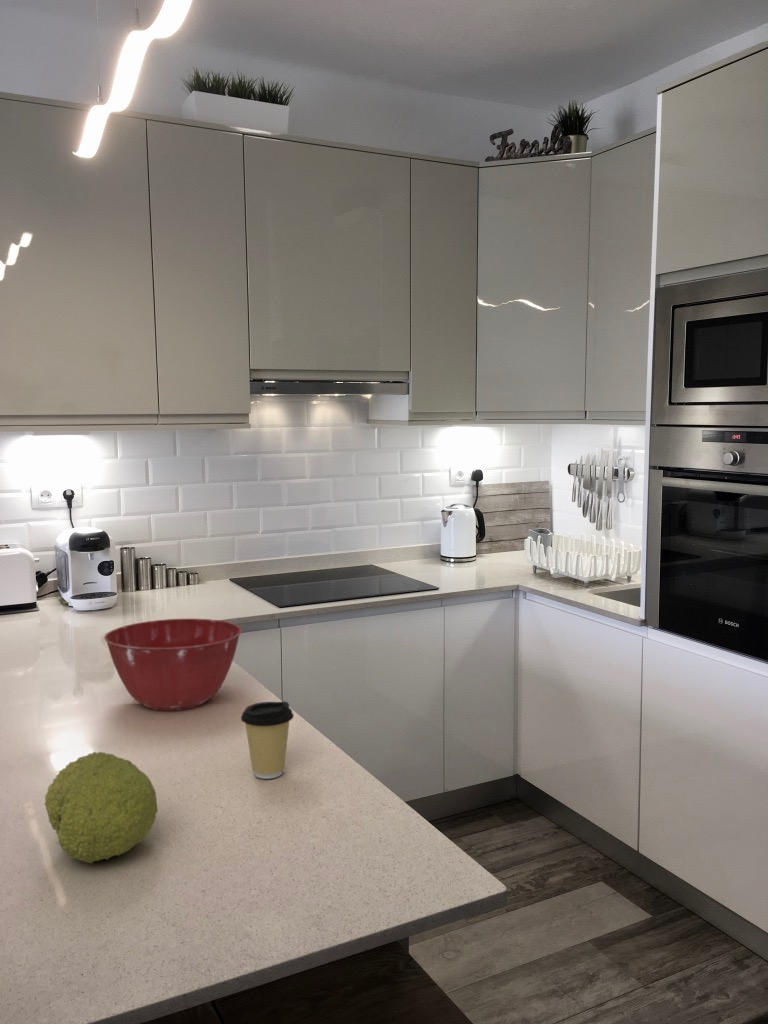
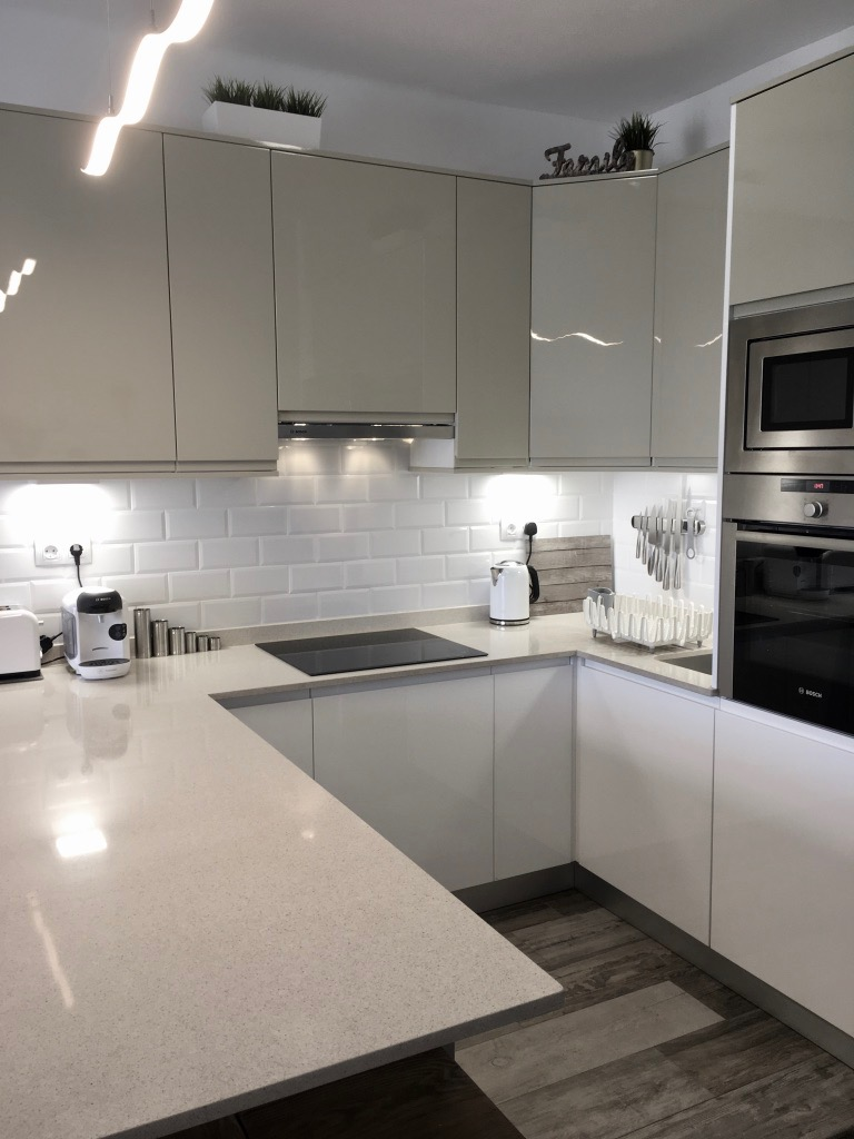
- fruit (101, 805)
- coffee cup (267, 739)
- mixing bowl (175, 666)
